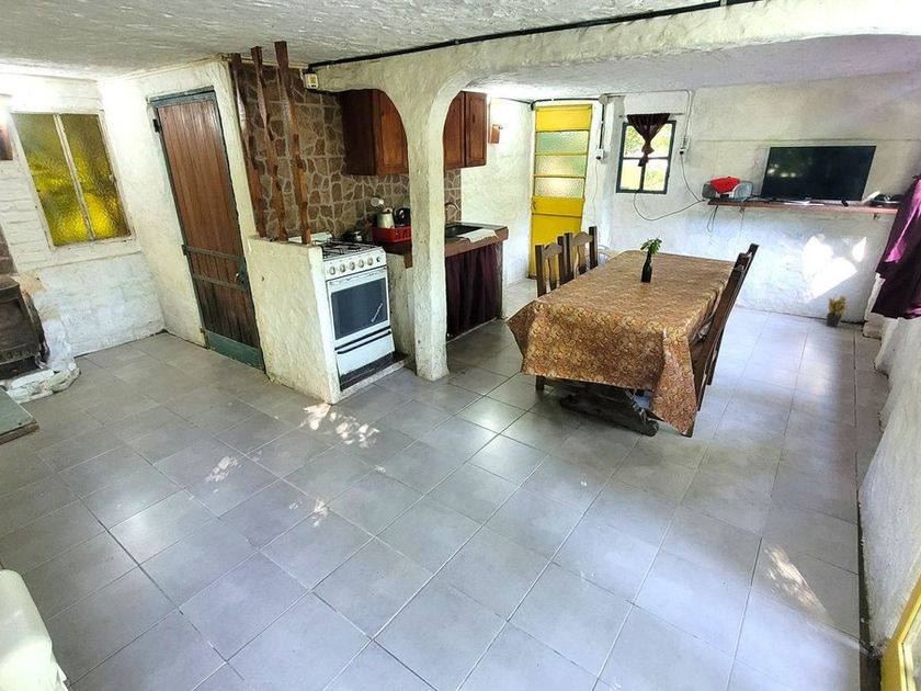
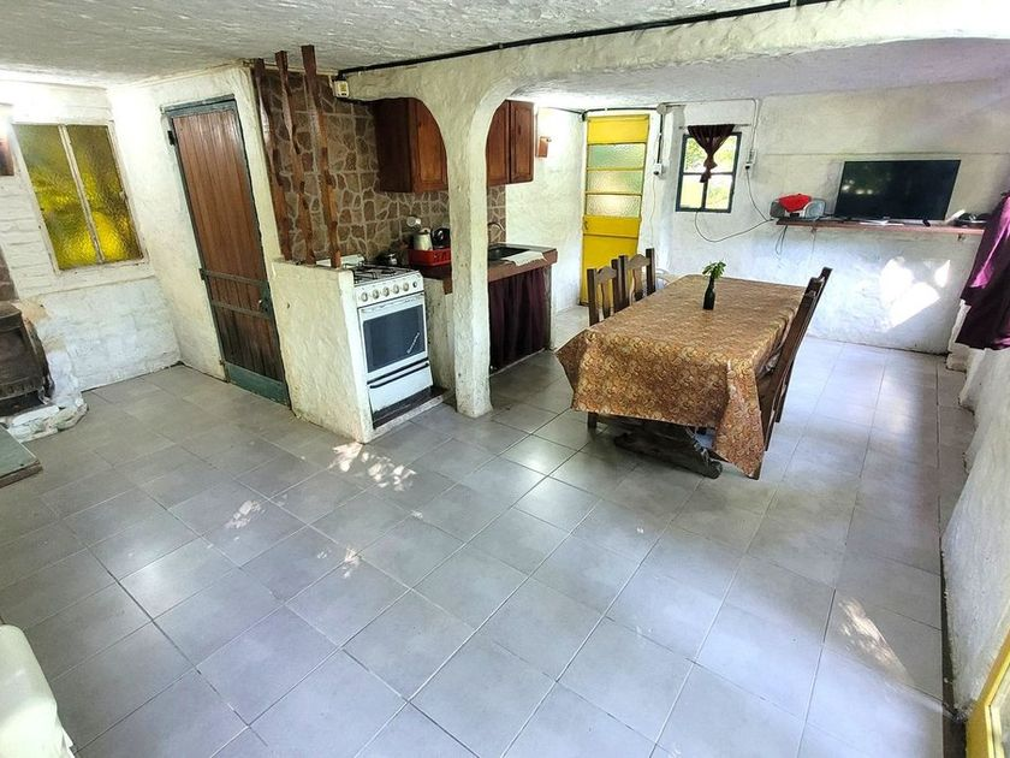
- potted plant (837, 309)
